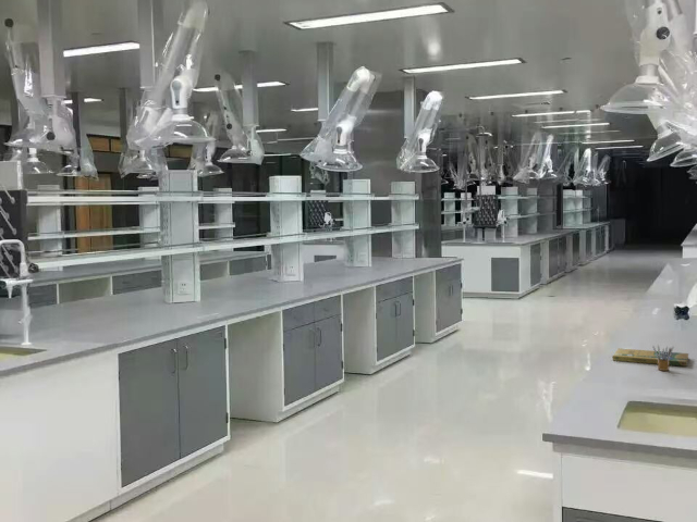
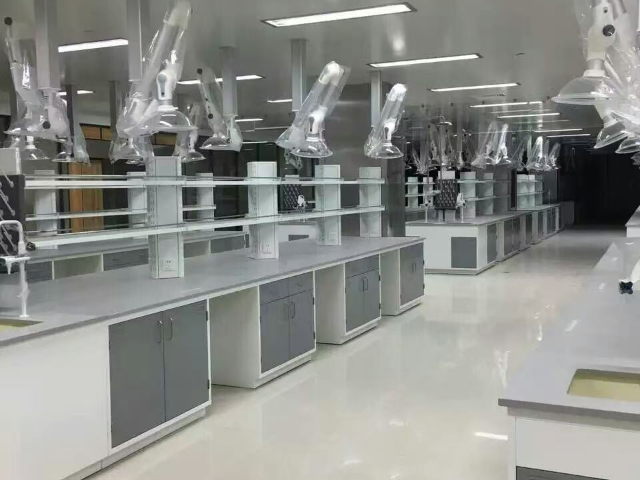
- booklet (650, 357)
- pencil box (663, 357)
